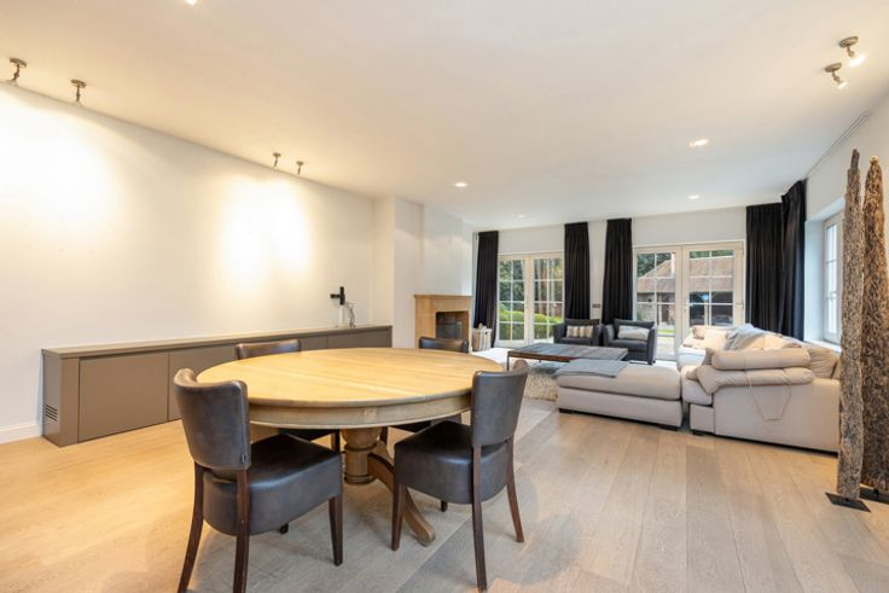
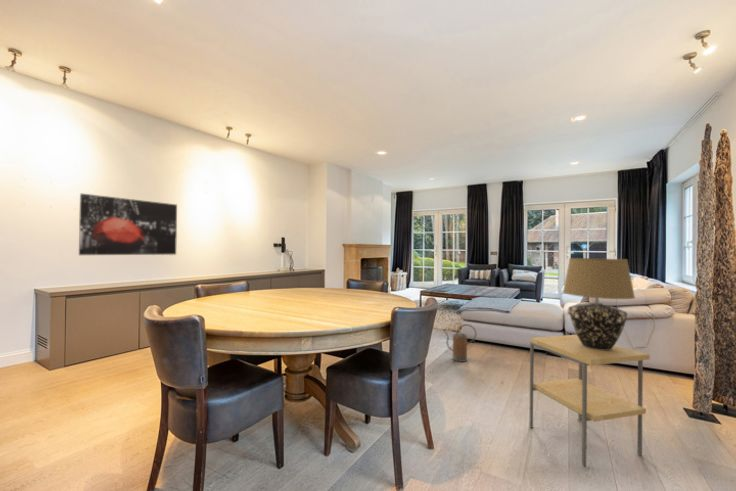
+ watering can (459, 341)
+ table lamp (596, 302)
+ wall art (133, 227)
+ side table (584, 393)
